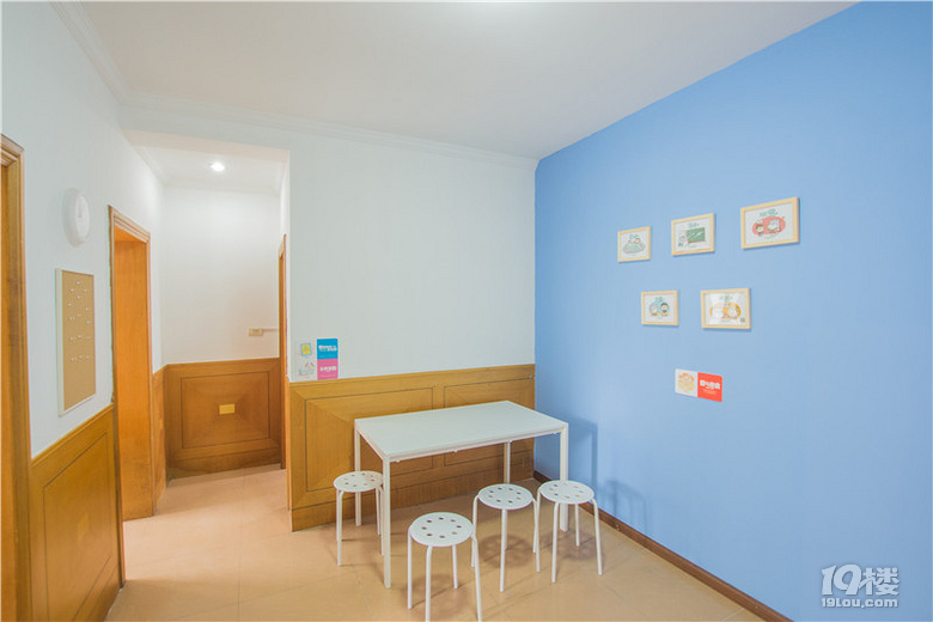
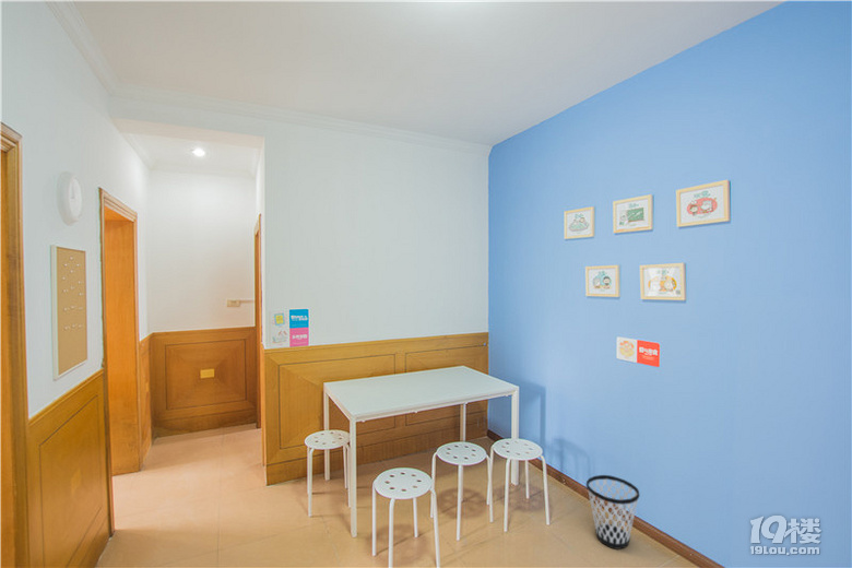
+ wastebasket (612, 512)
